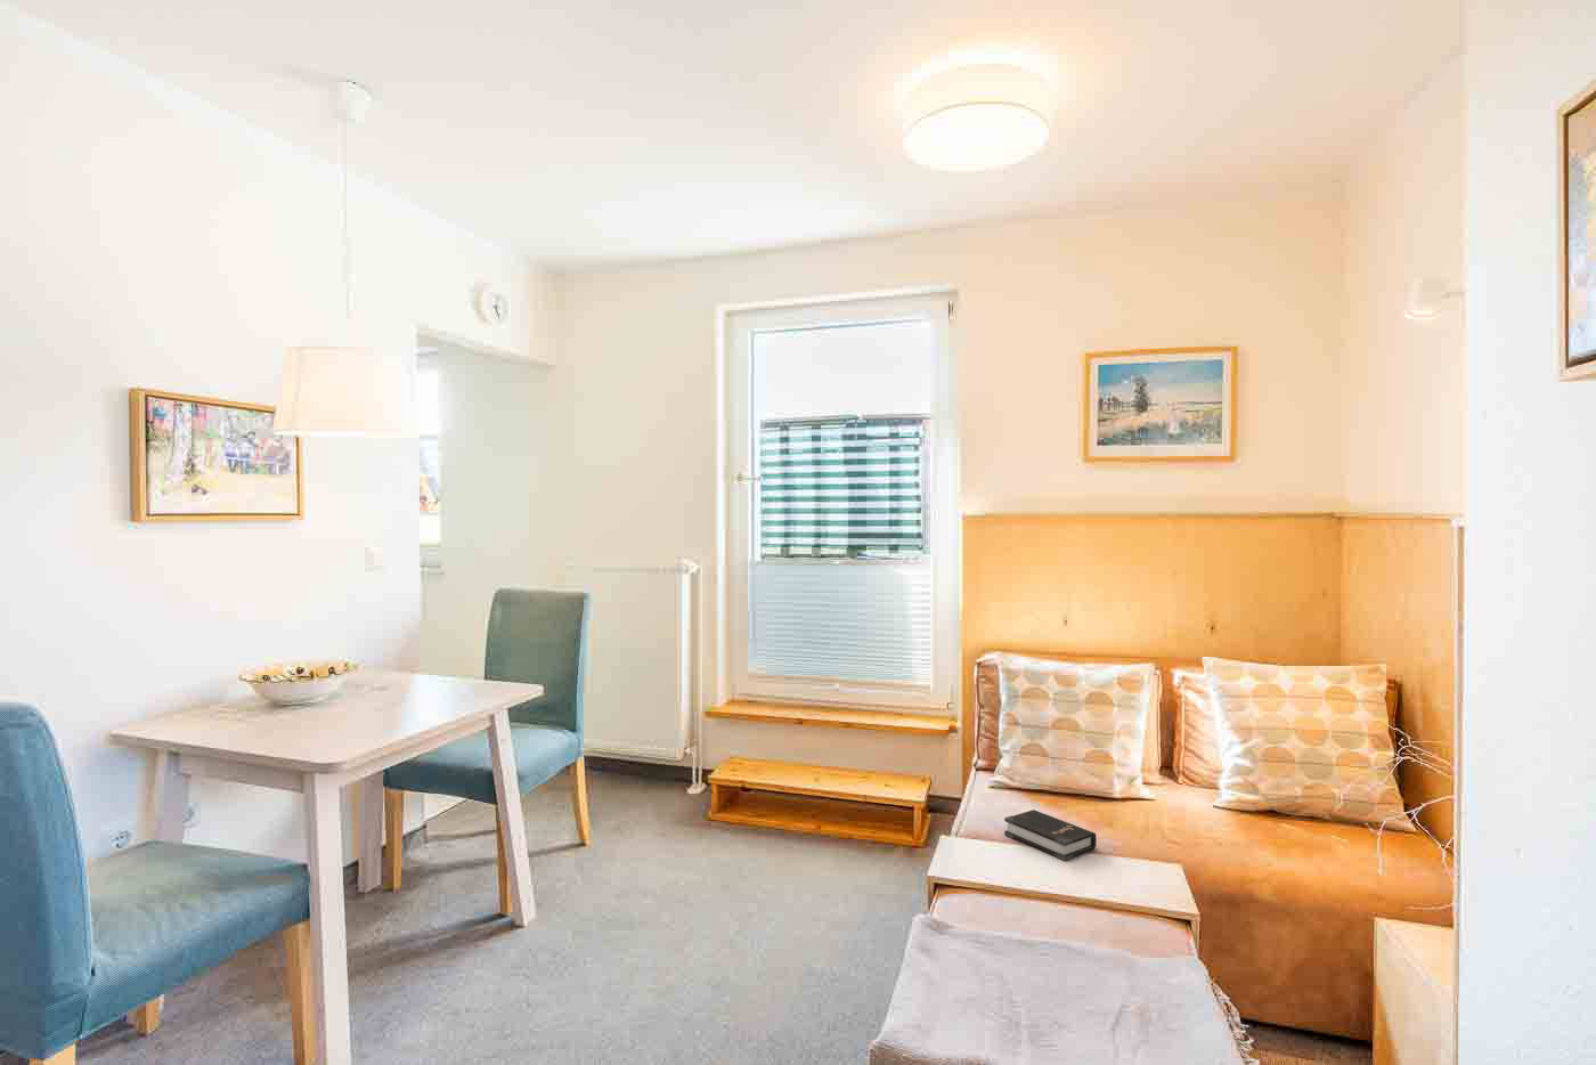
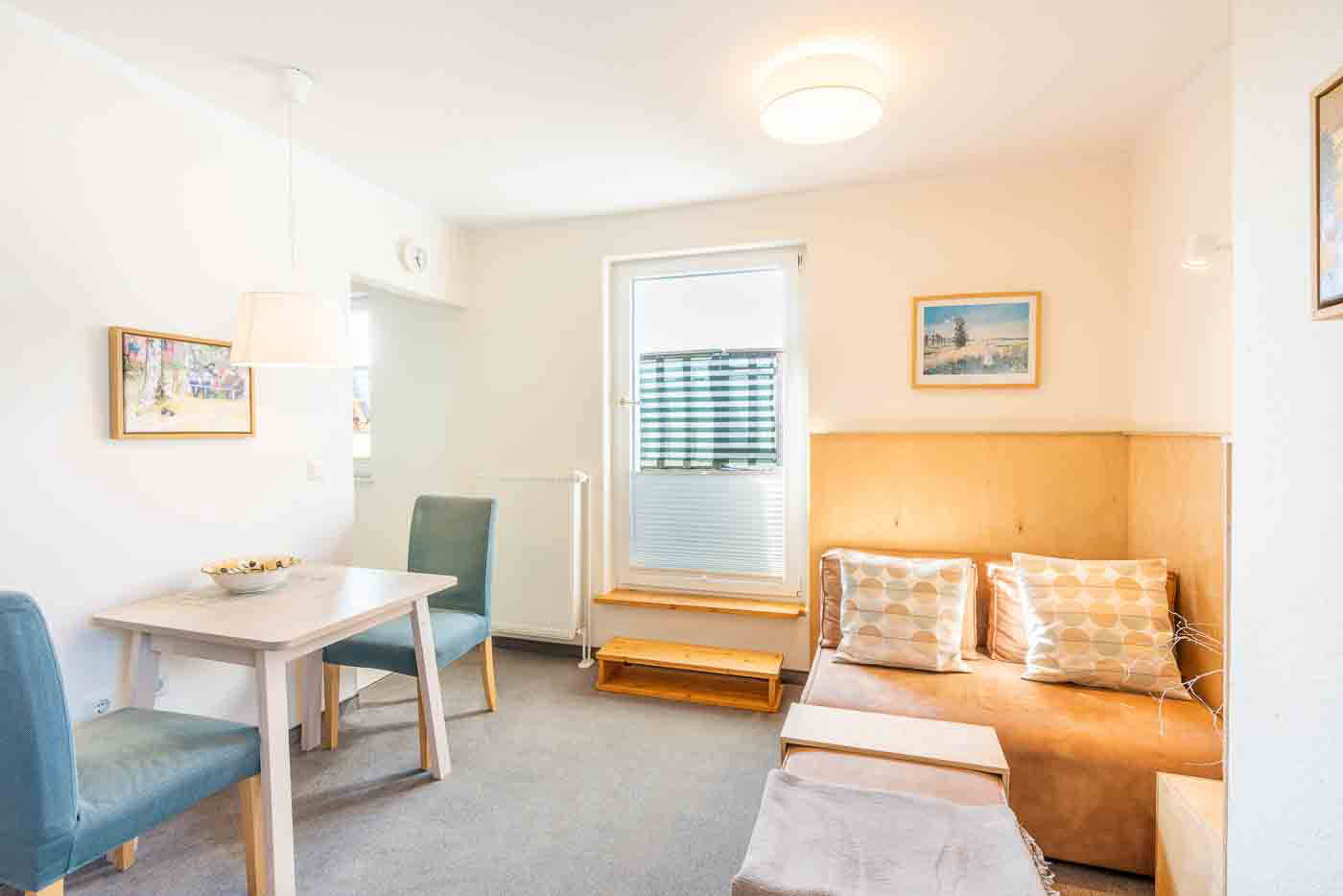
- hardback book (1049, 832)
